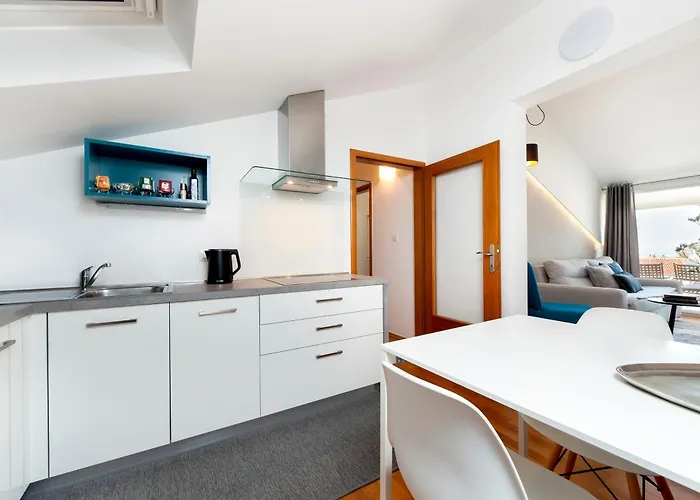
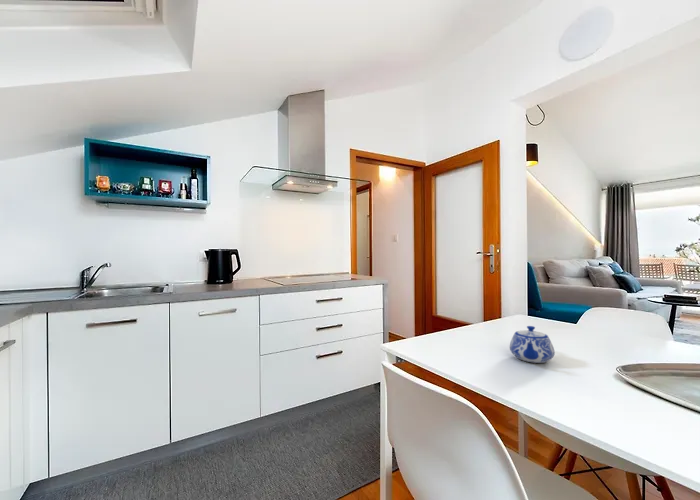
+ teapot (531, 343)
